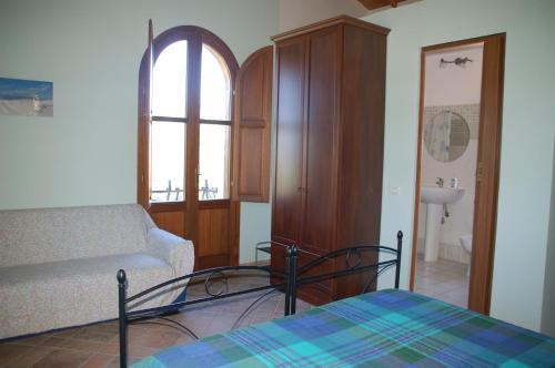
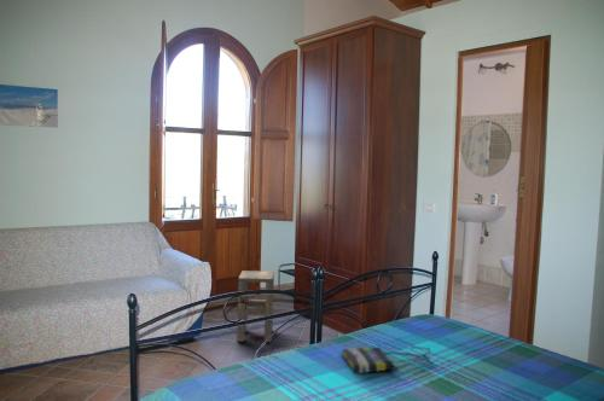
+ tote bag (388, 359)
+ side table (256, 304)
